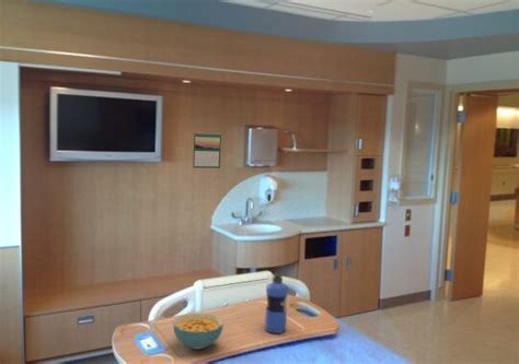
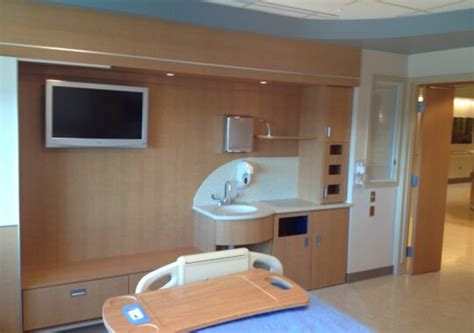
- calendar (207, 150)
- water bottle (276, 301)
- cereal bowl (197, 333)
